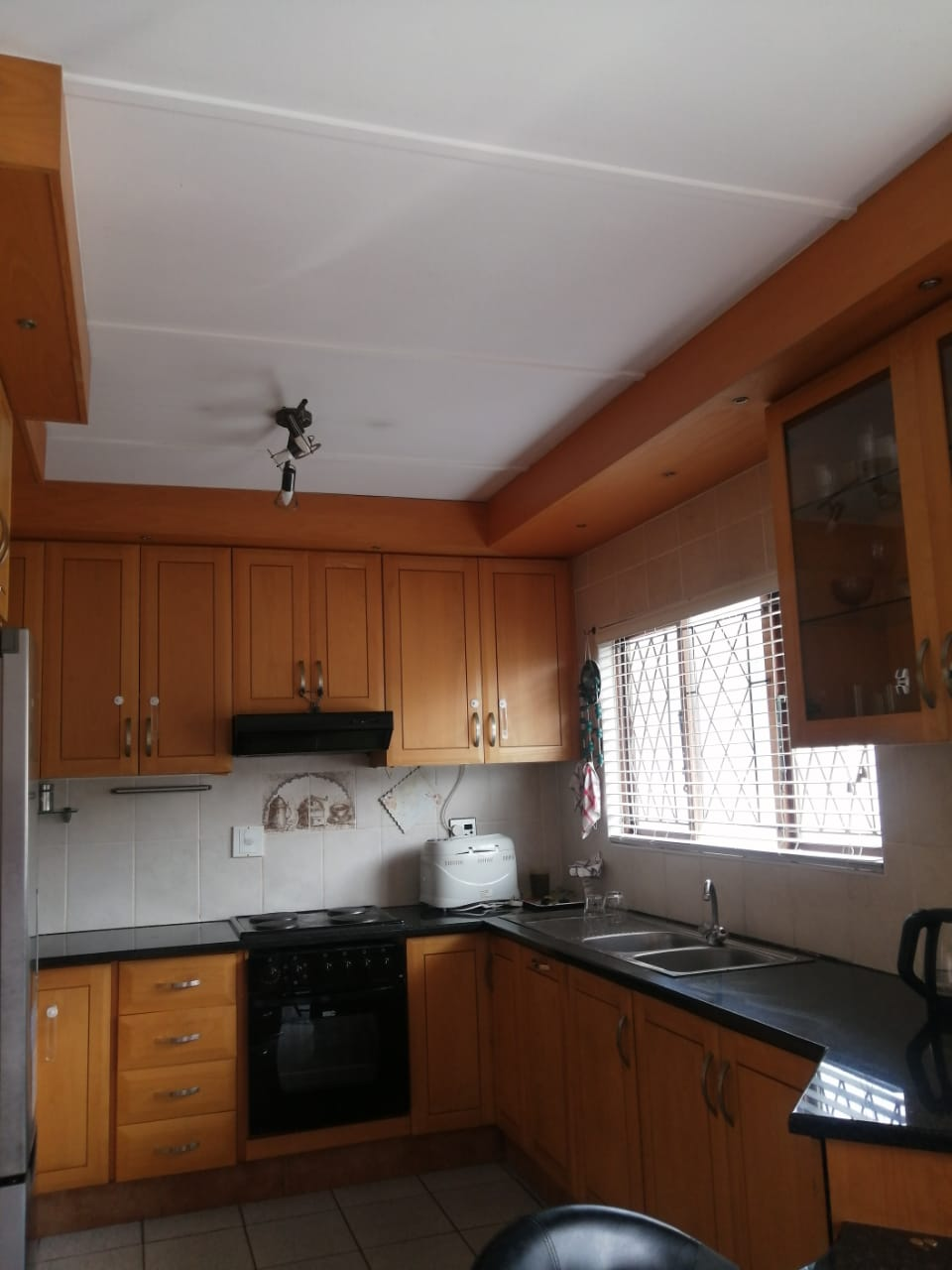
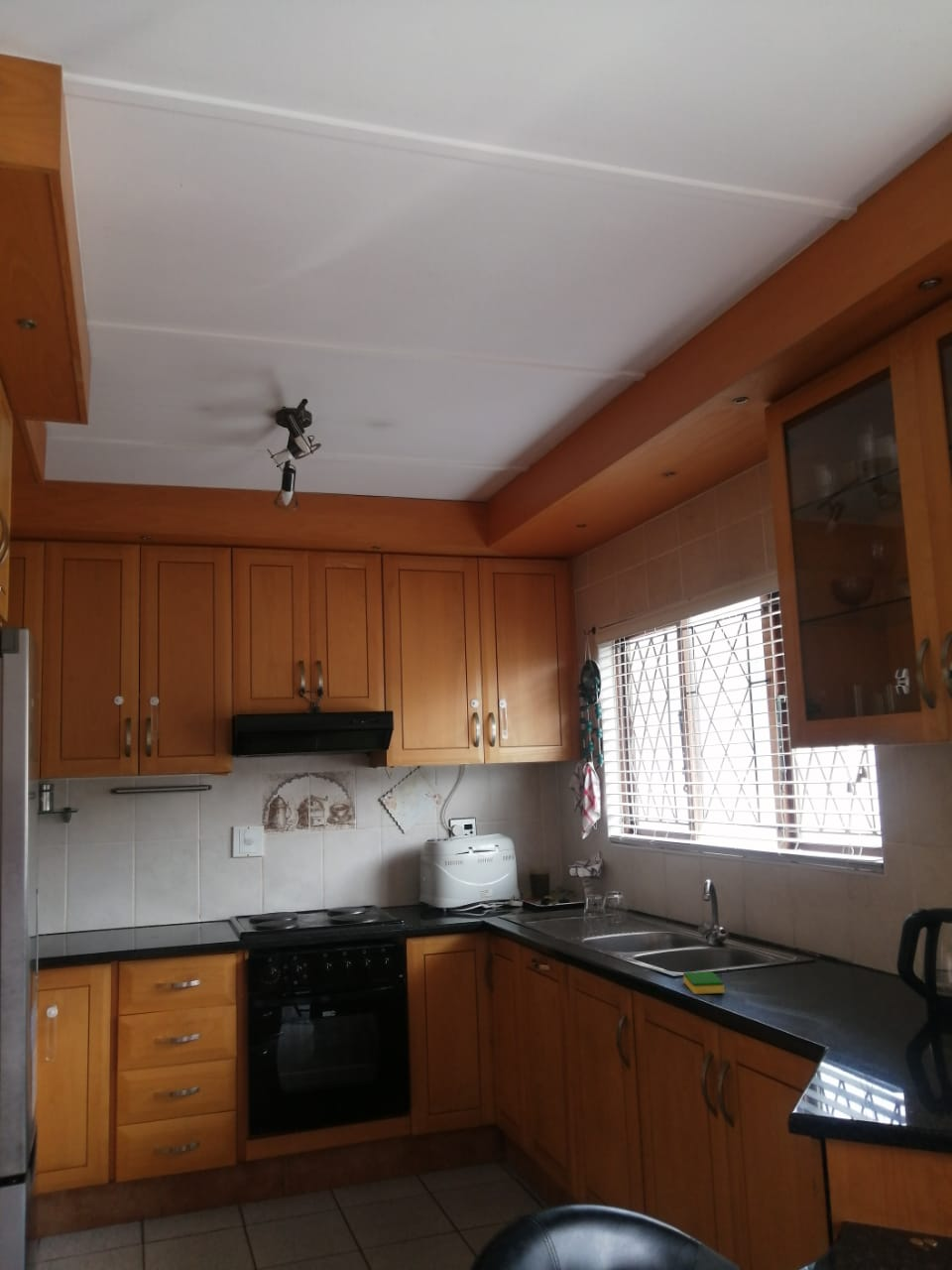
+ dish sponge (703, 982)
